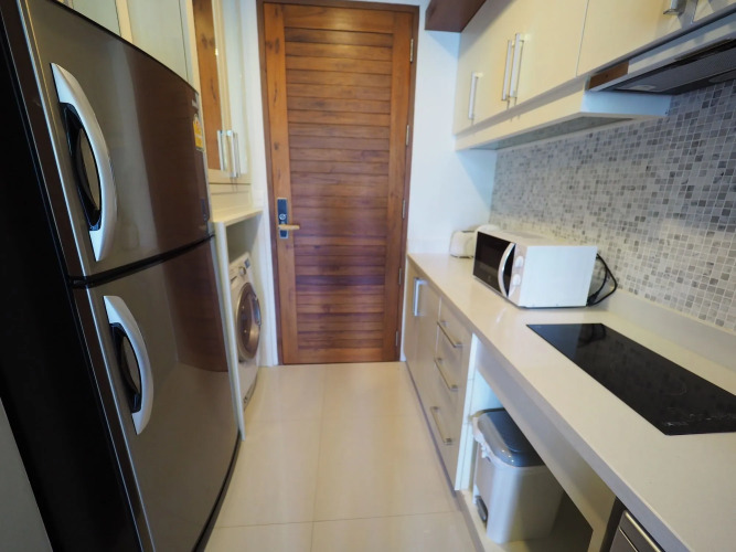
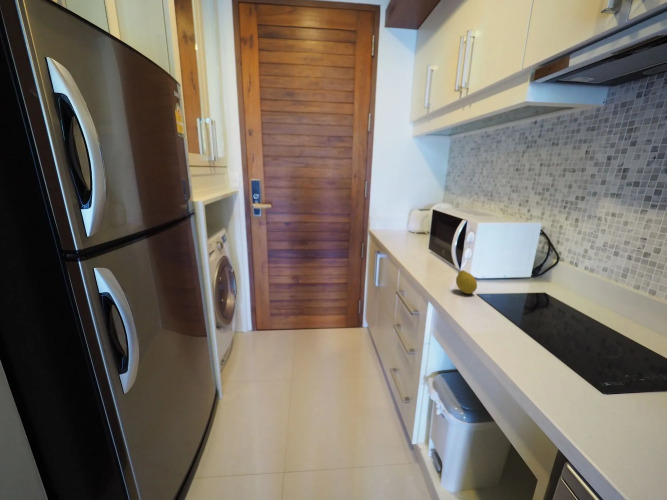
+ fruit (466, 281)
